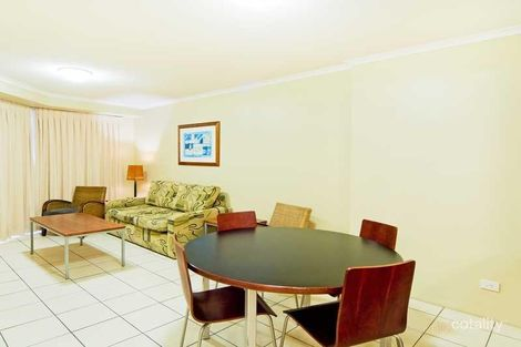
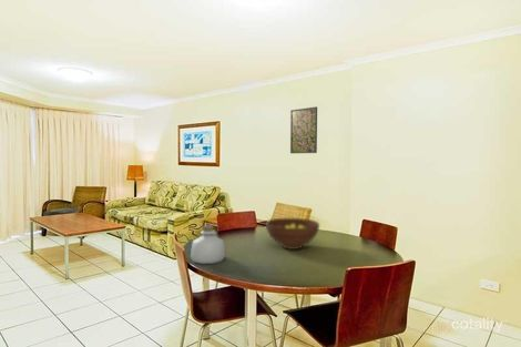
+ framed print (303, 131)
+ bottle (207, 242)
+ fruit bowl (292, 234)
